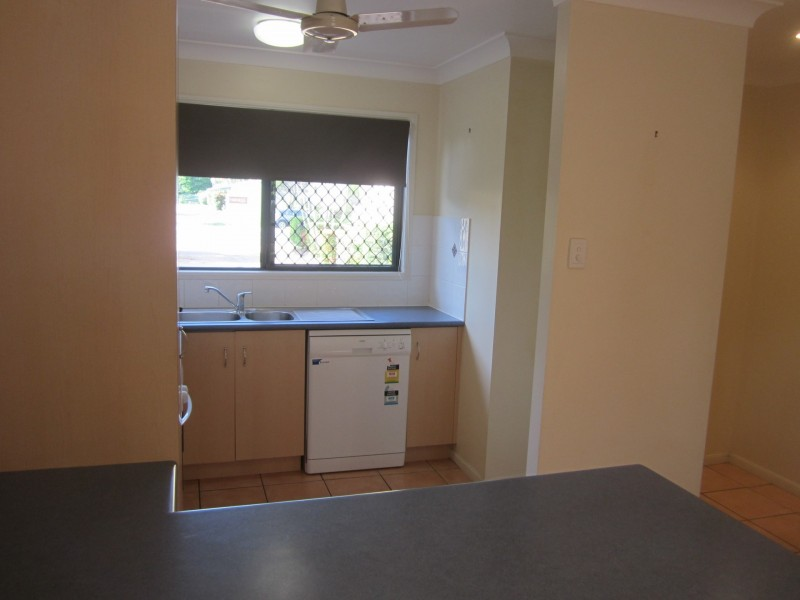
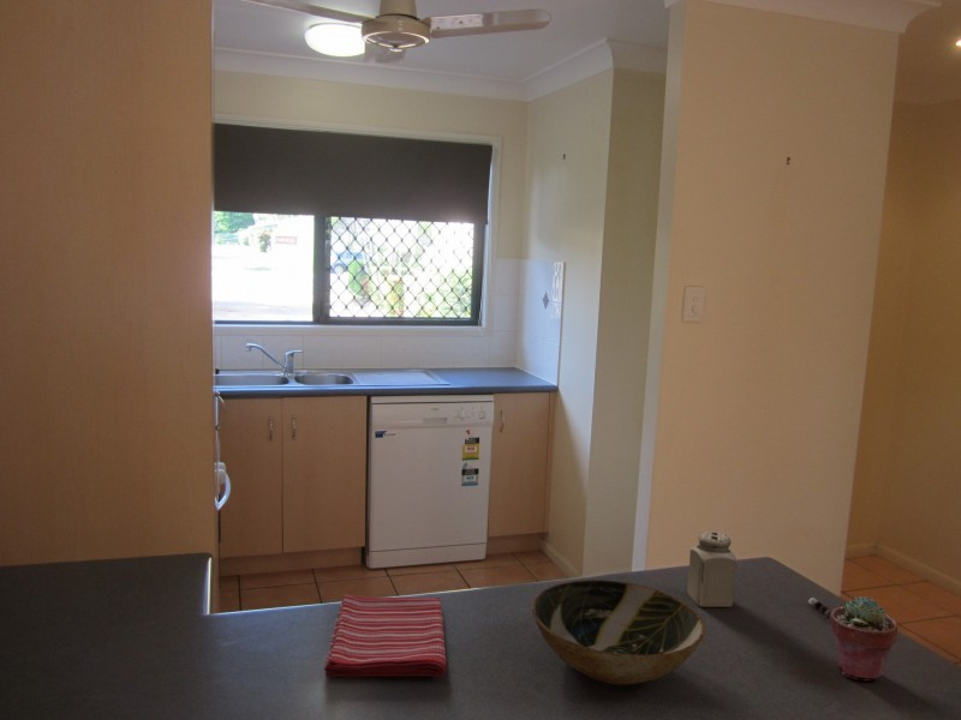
+ salt shaker (711, 566)
+ dish towel (388, 630)
+ pepper shaker (823, 610)
+ potted succulent (862, 634)
+ bowl (614, 638)
